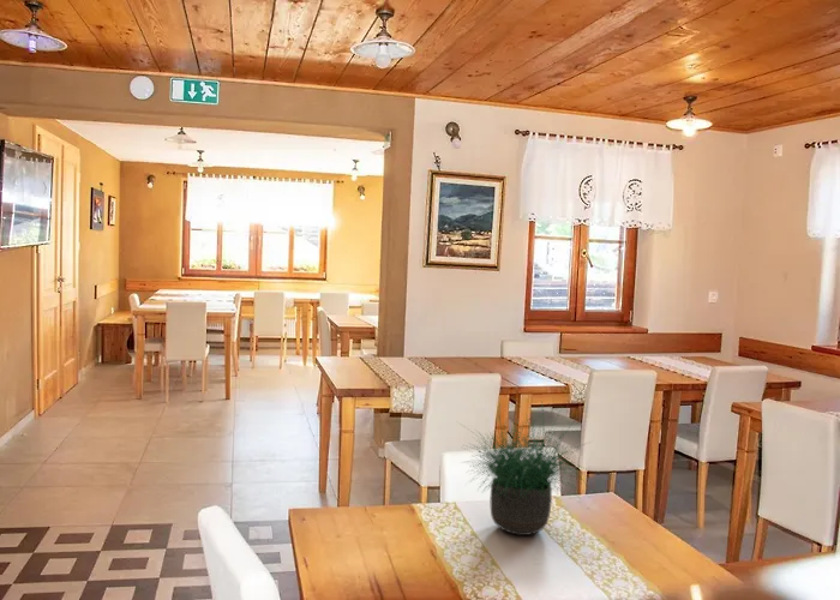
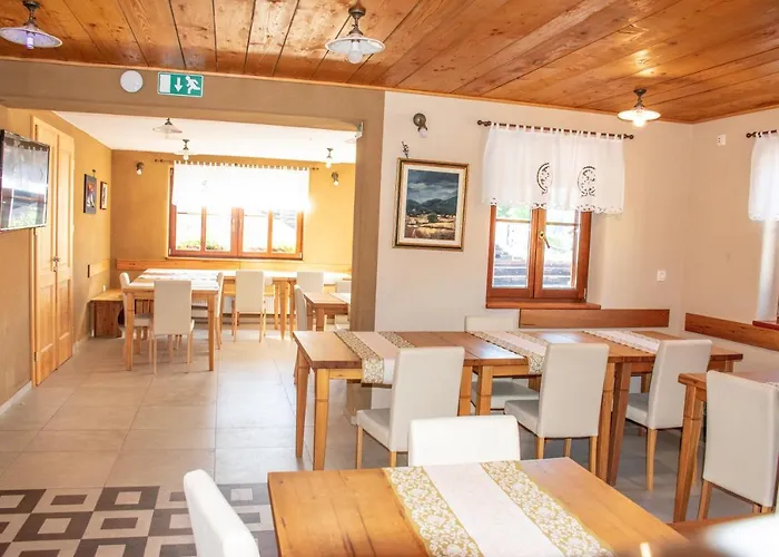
- potted plant (523, 460)
